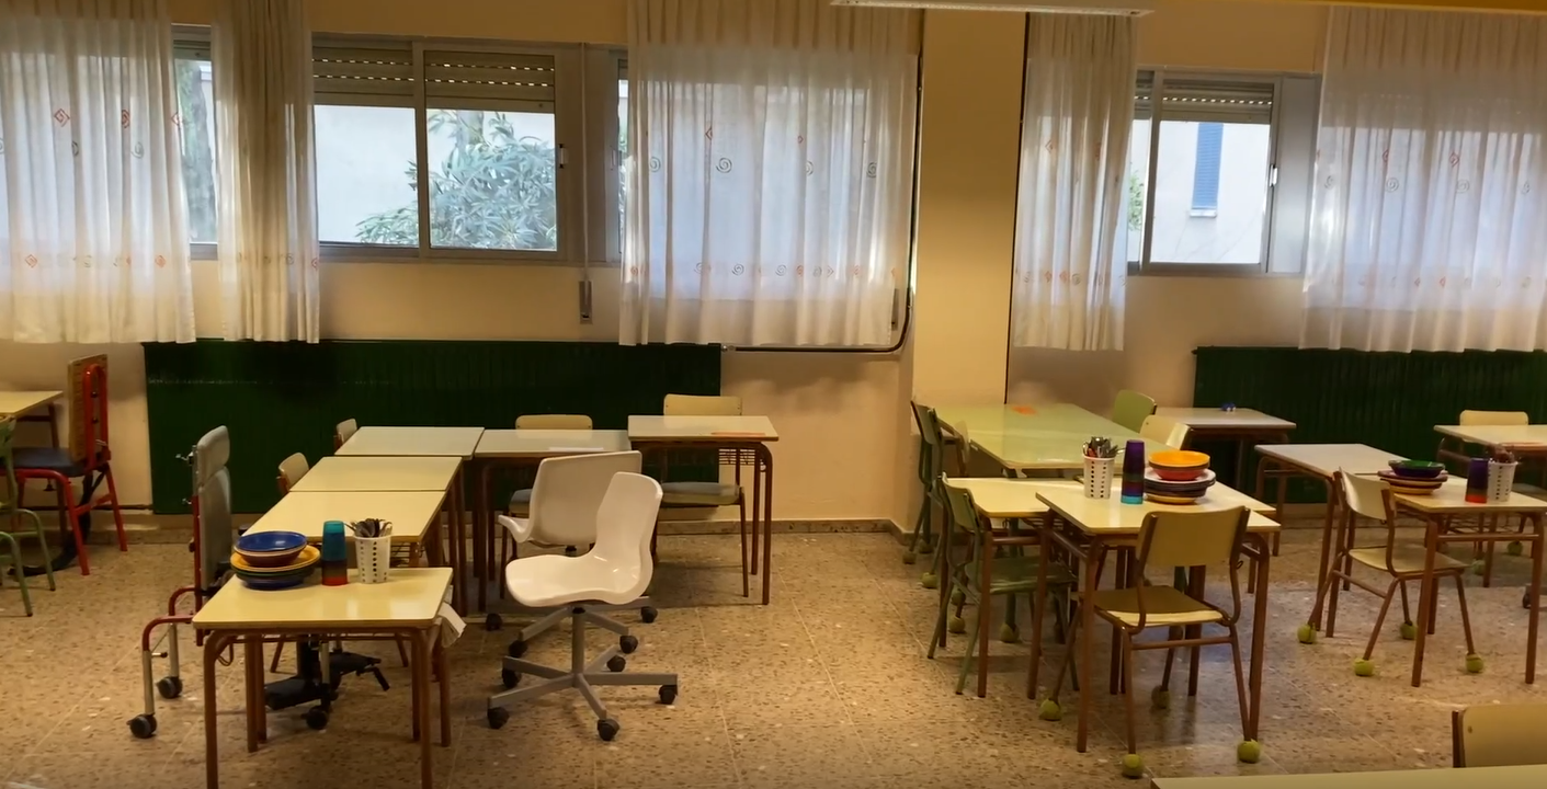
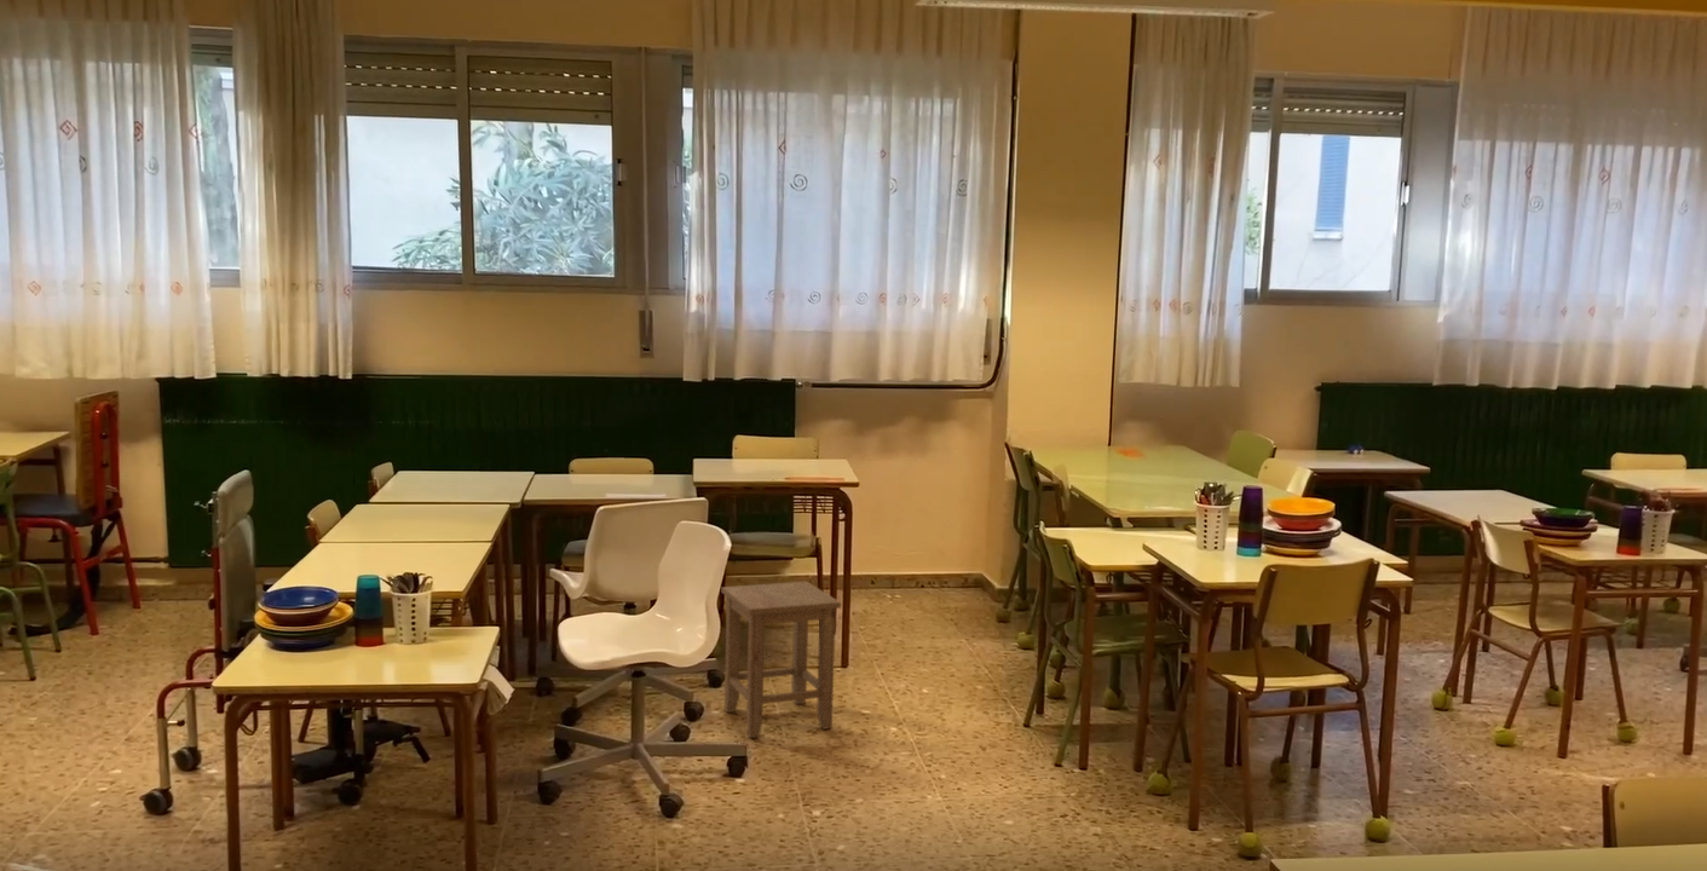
+ stool (779, 668)
